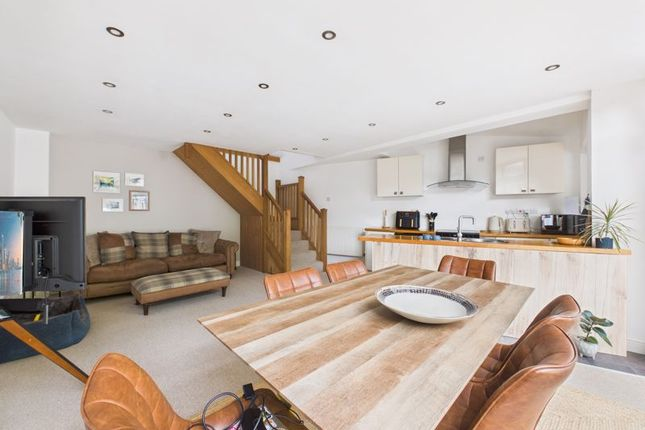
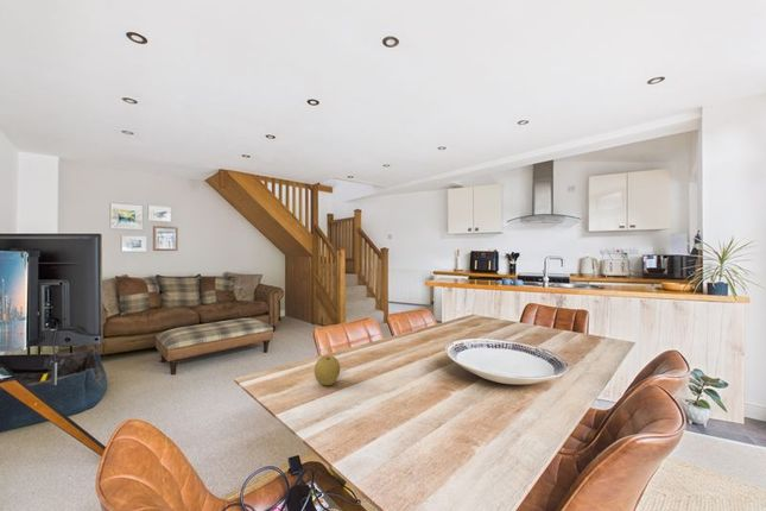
+ fruit (327, 370)
